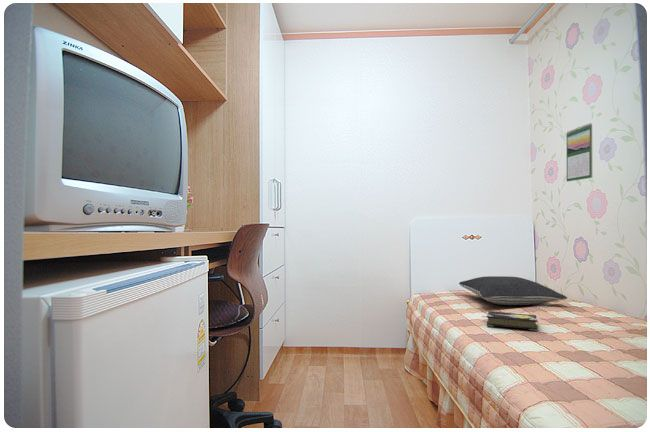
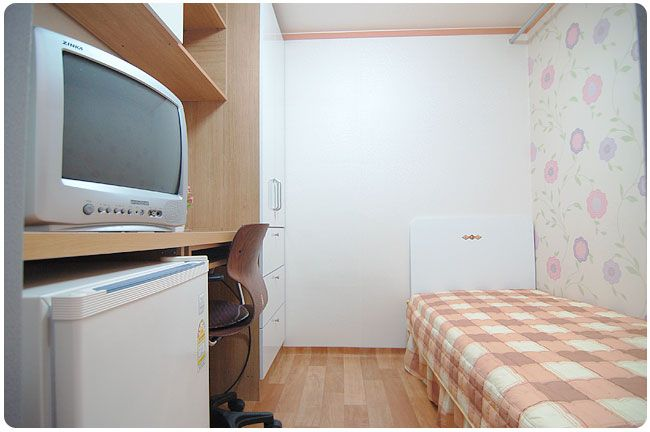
- pillow (507, 290)
- hardback book (511, 319)
- calendar (578, 153)
